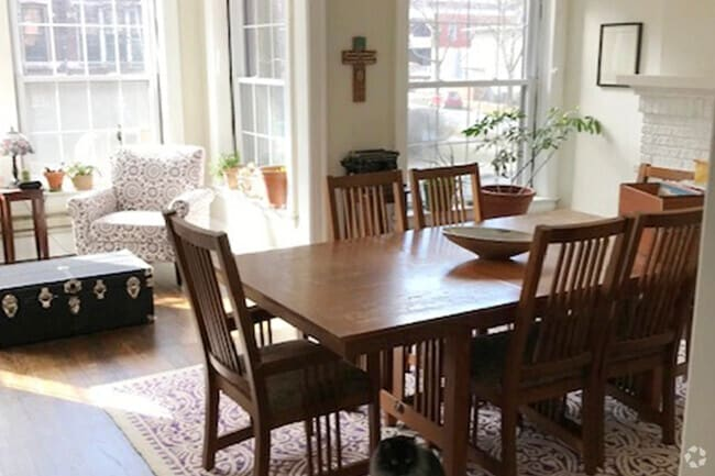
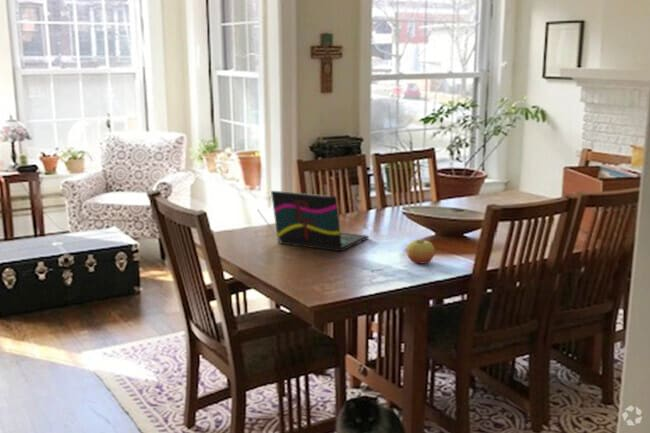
+ laptop (313, 214)
+ apple (420, 251)
